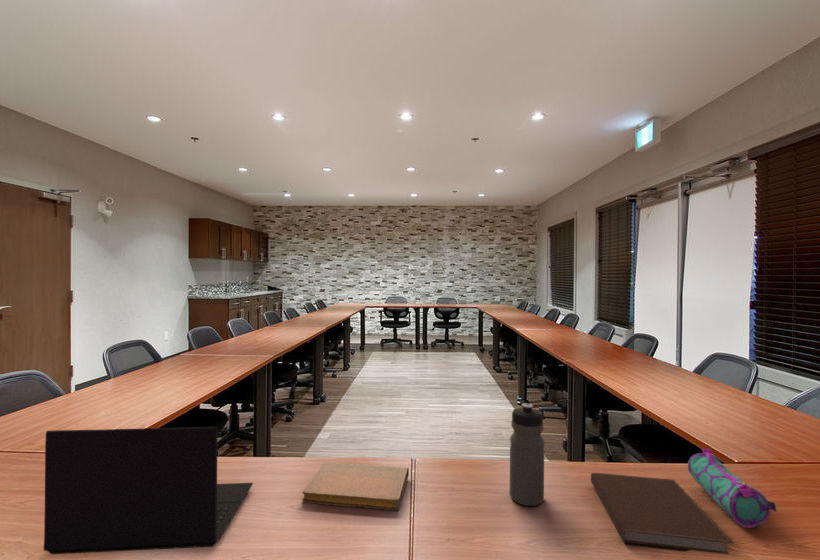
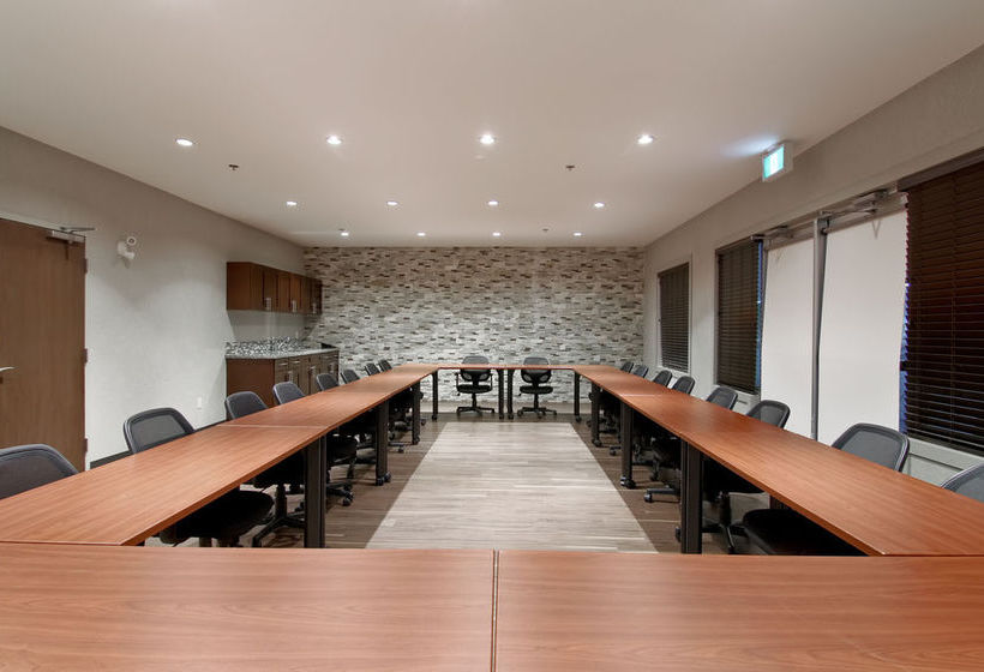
- water bottle (526, 451)
- notebook (651, 508)
- notebook (358, 483)
- pencil case (725, 485)
- laptop (163, 463)
